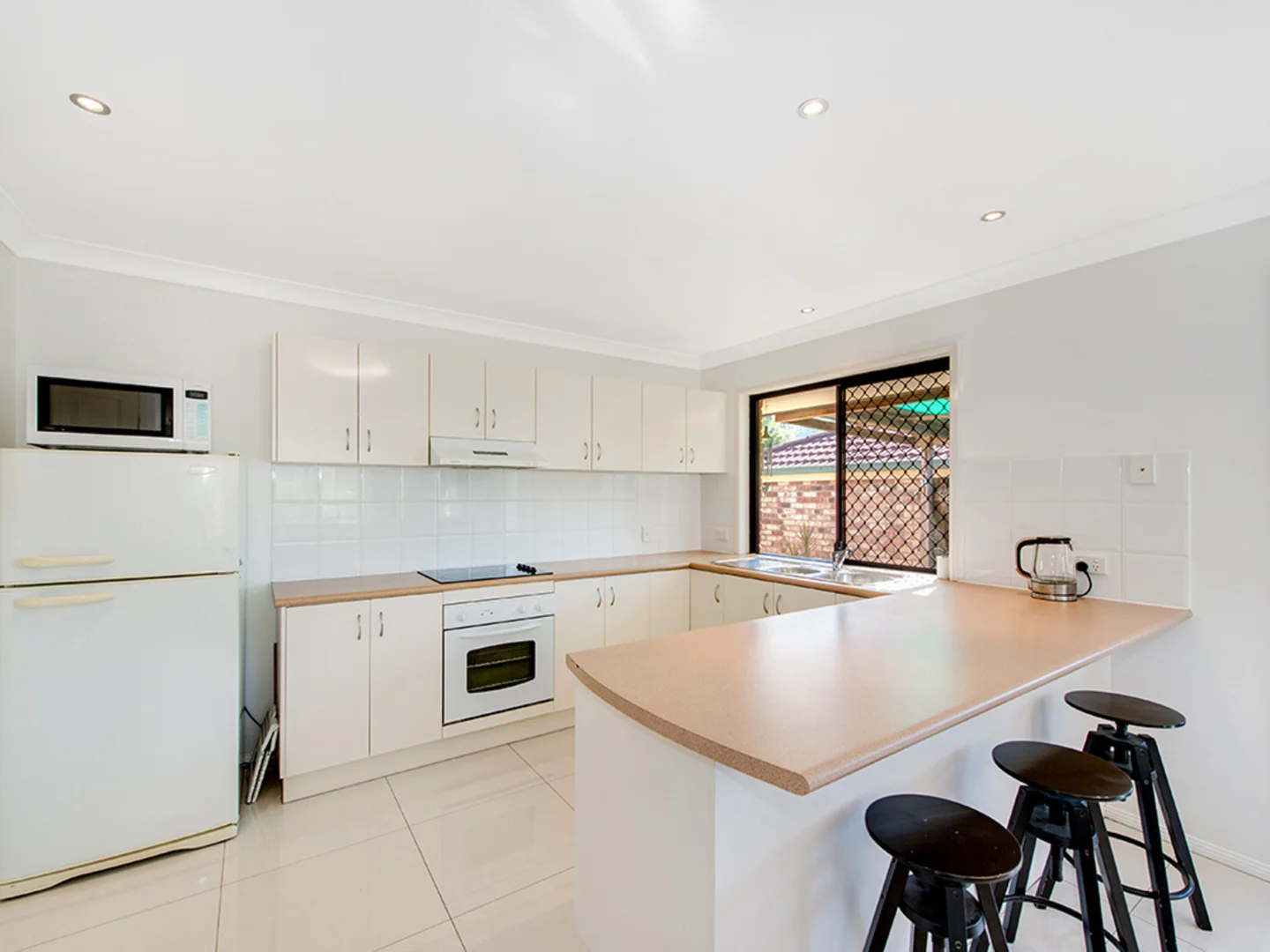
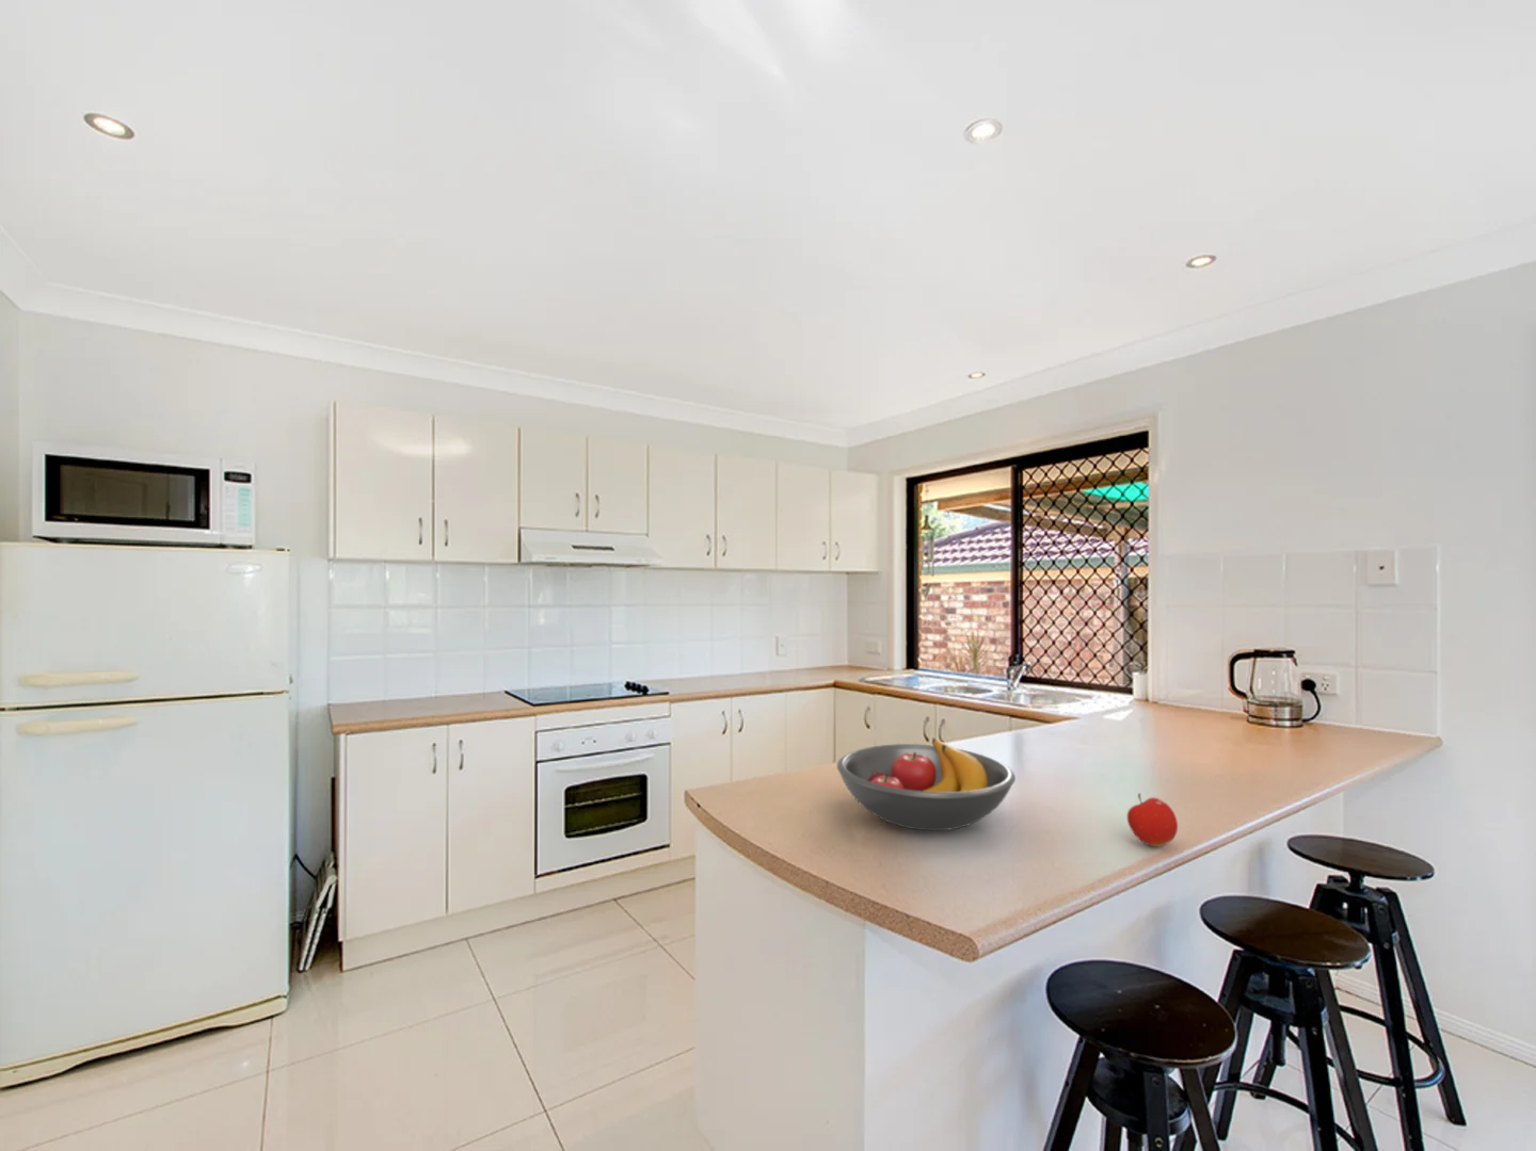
+ fruit (1151, 820)
+ fruit bowl (923, 785)
